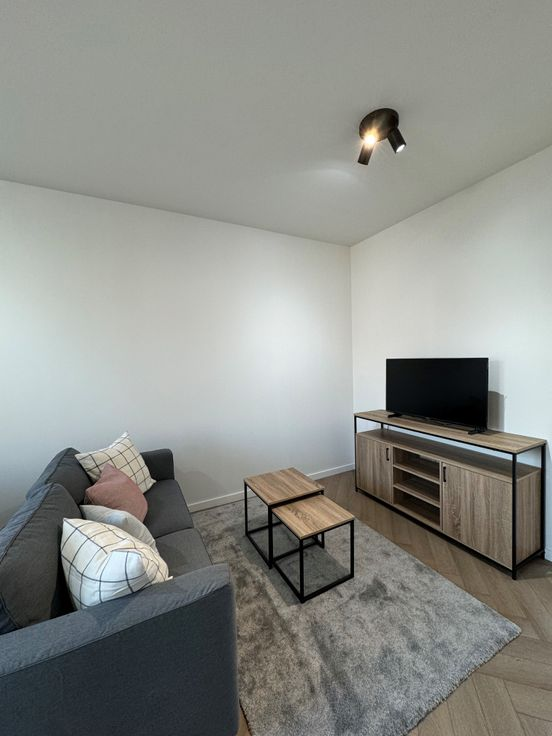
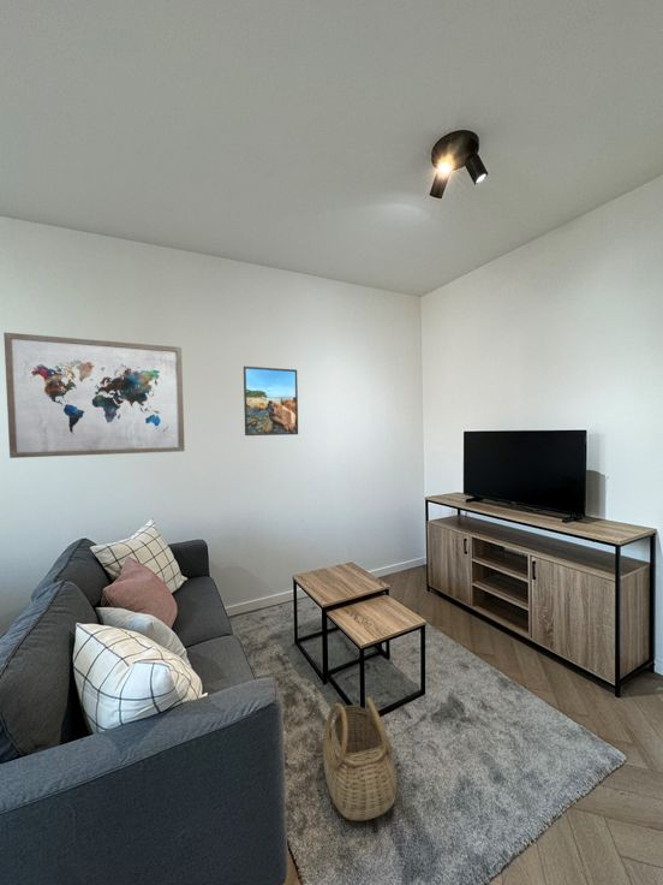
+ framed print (271, 402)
+ wall art (103, 397)
+ basket (358, 746)
